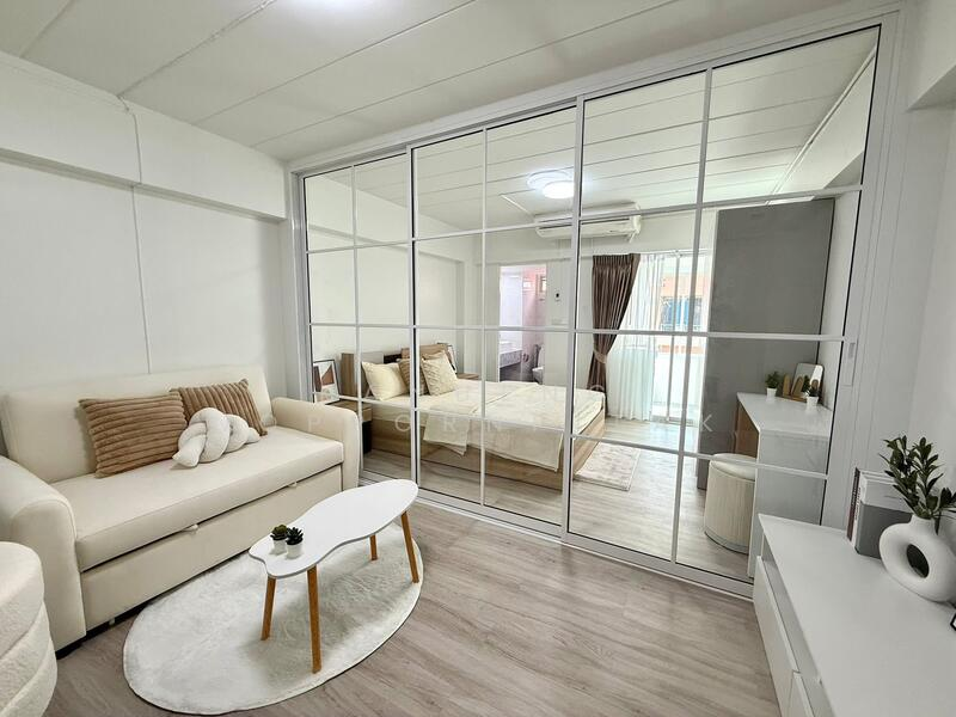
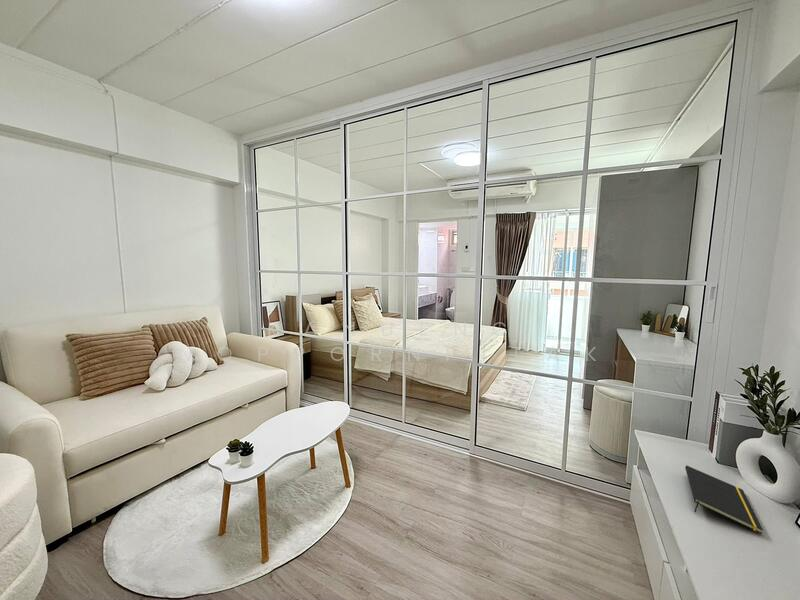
+ notepad (719, 495)
